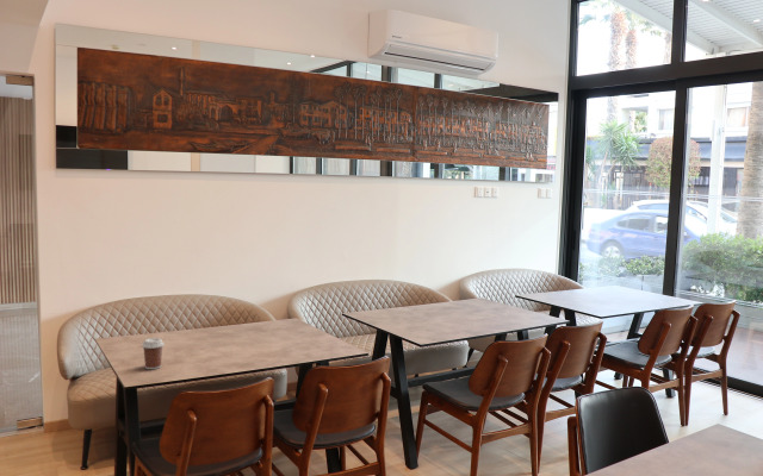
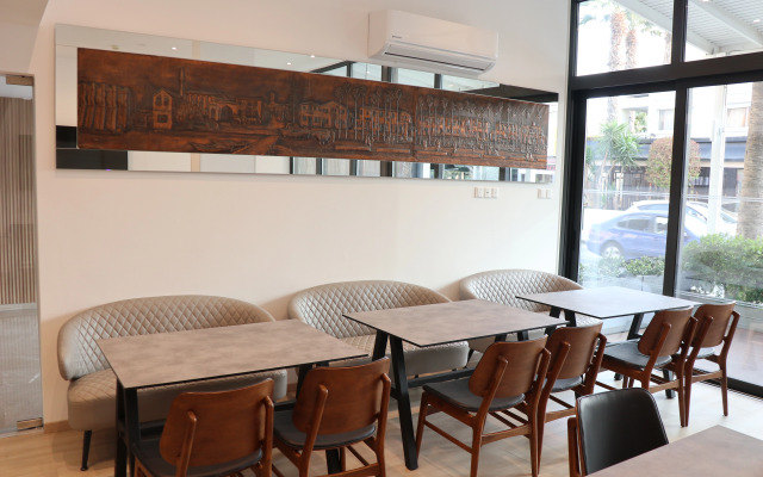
- coffee cup (153, 353)
